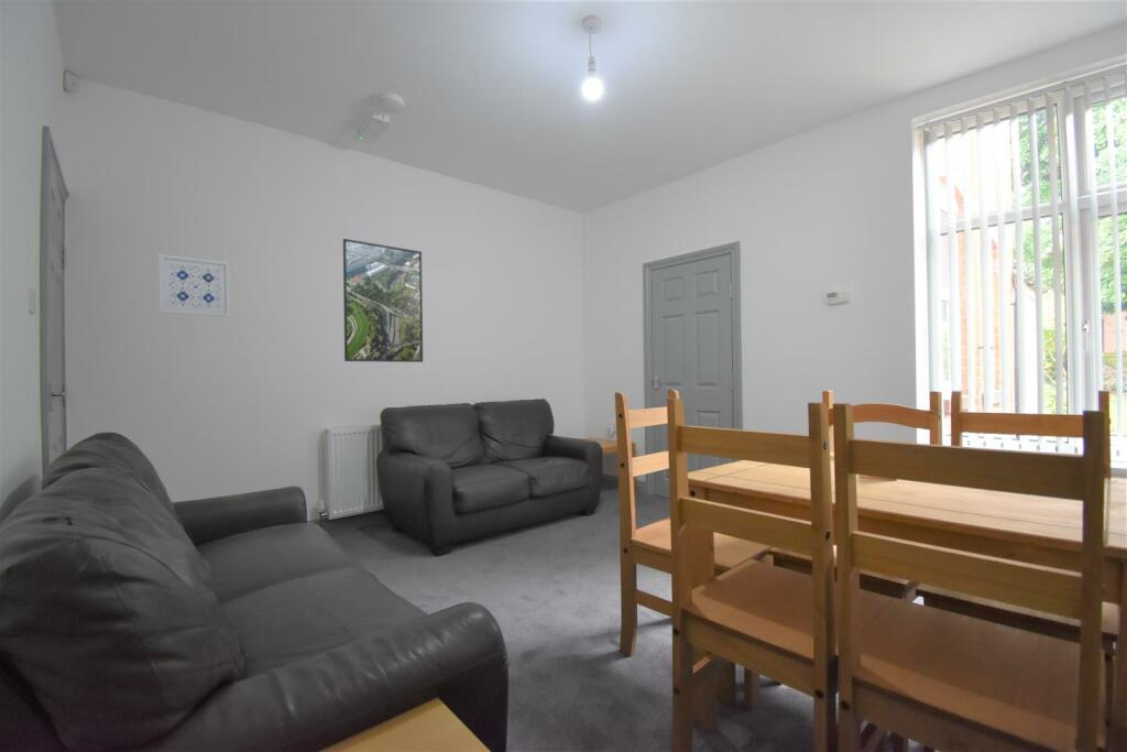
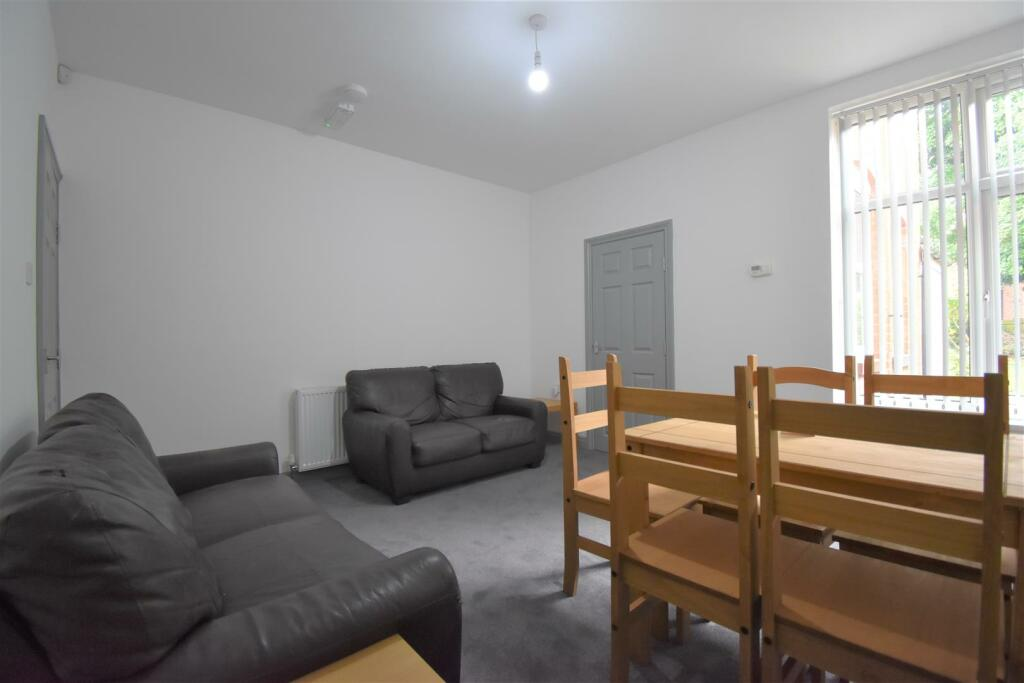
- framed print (384, 303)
- wall art (195, 286)
